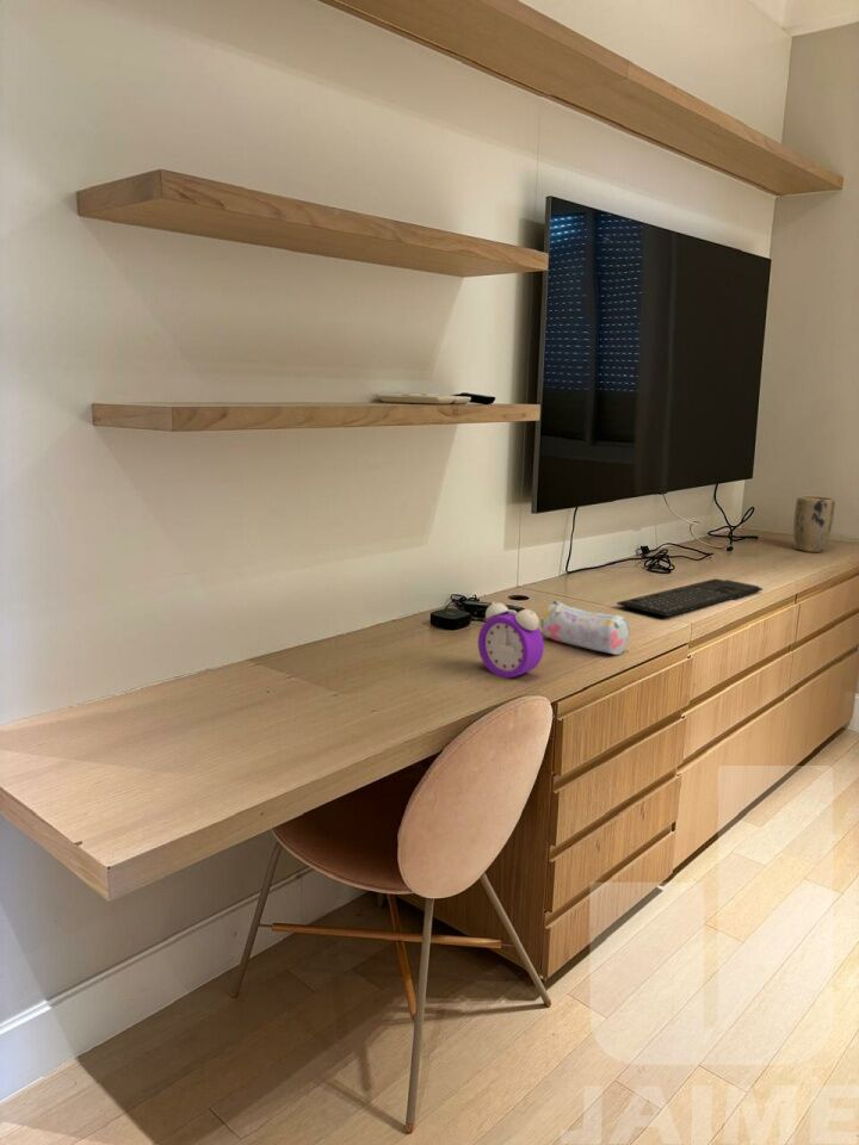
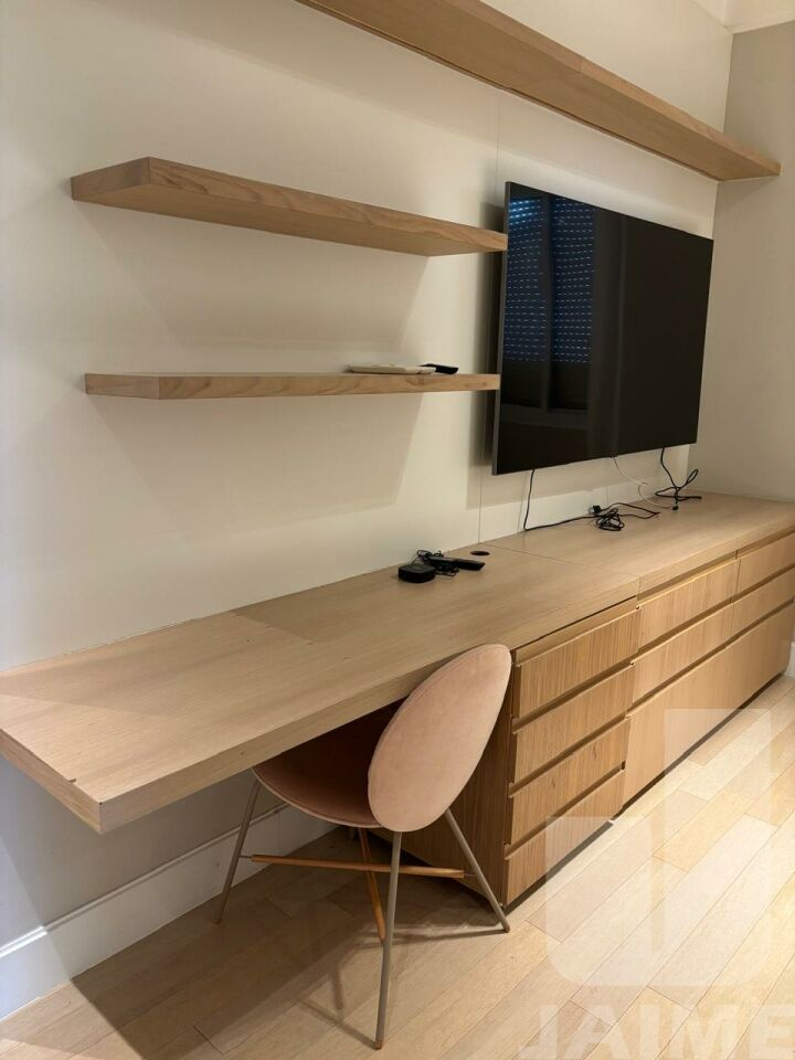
- pencil case (585, 626)
- plant pot (812, 524)
- alarm clock (511, 640)
- keyboard (692, 596)
